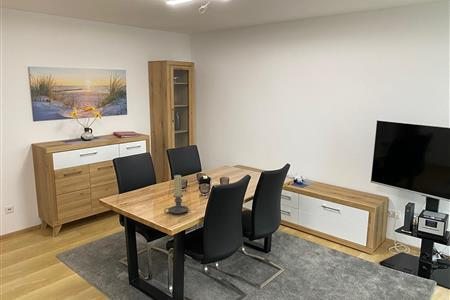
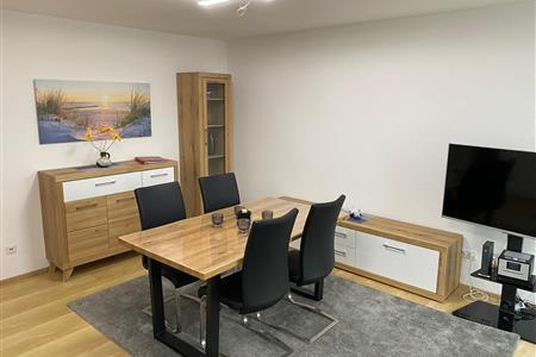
- candle holder (176, 193)
